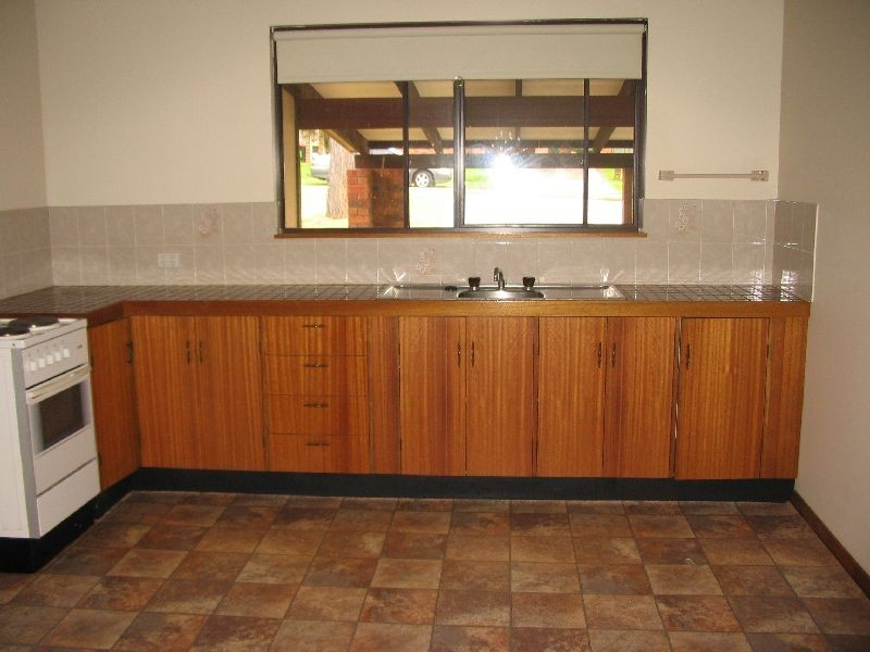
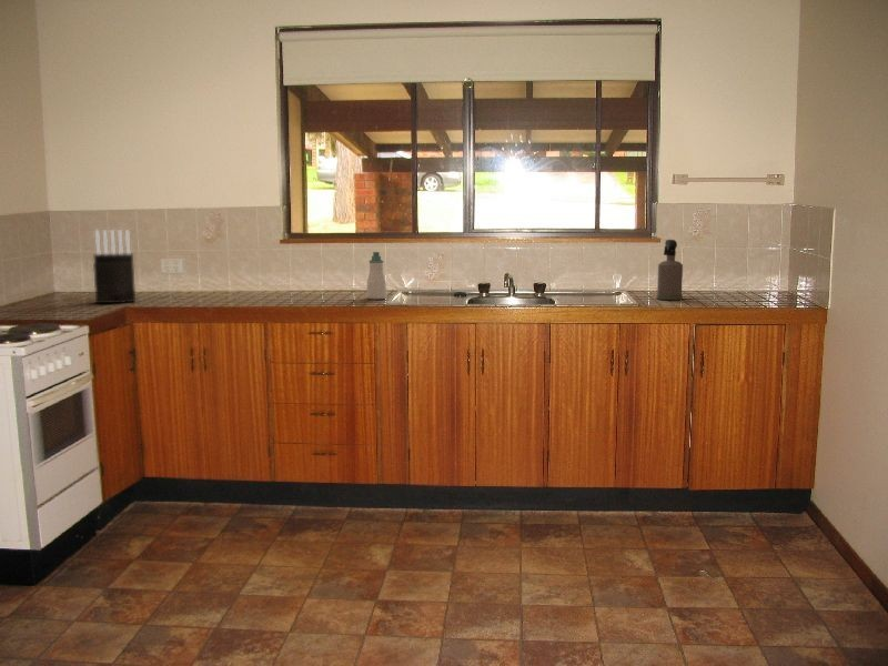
+ knife block (113, 266)
+ spray bottle (669, 269)
+ soap bottle (376, 275)
